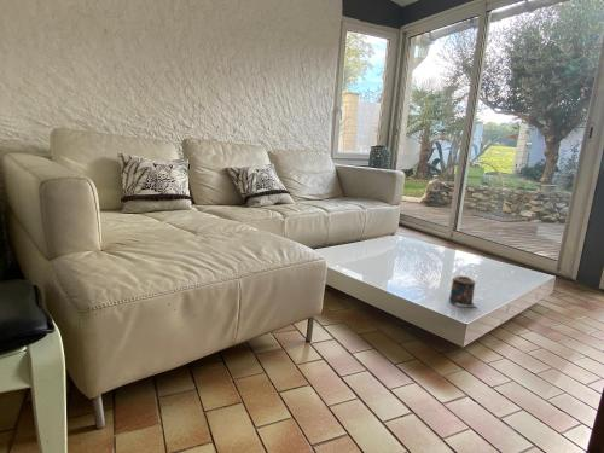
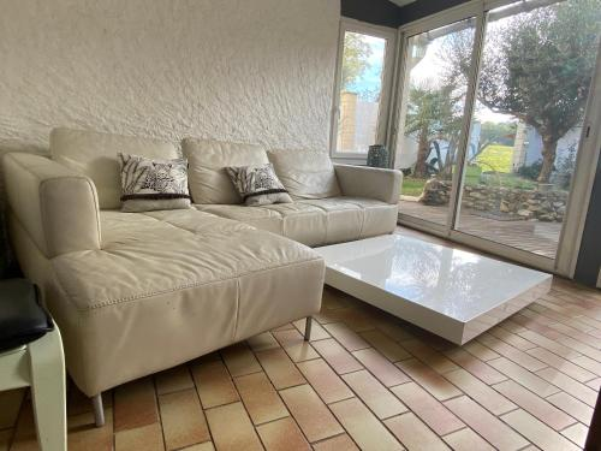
- candle (465, 290)
